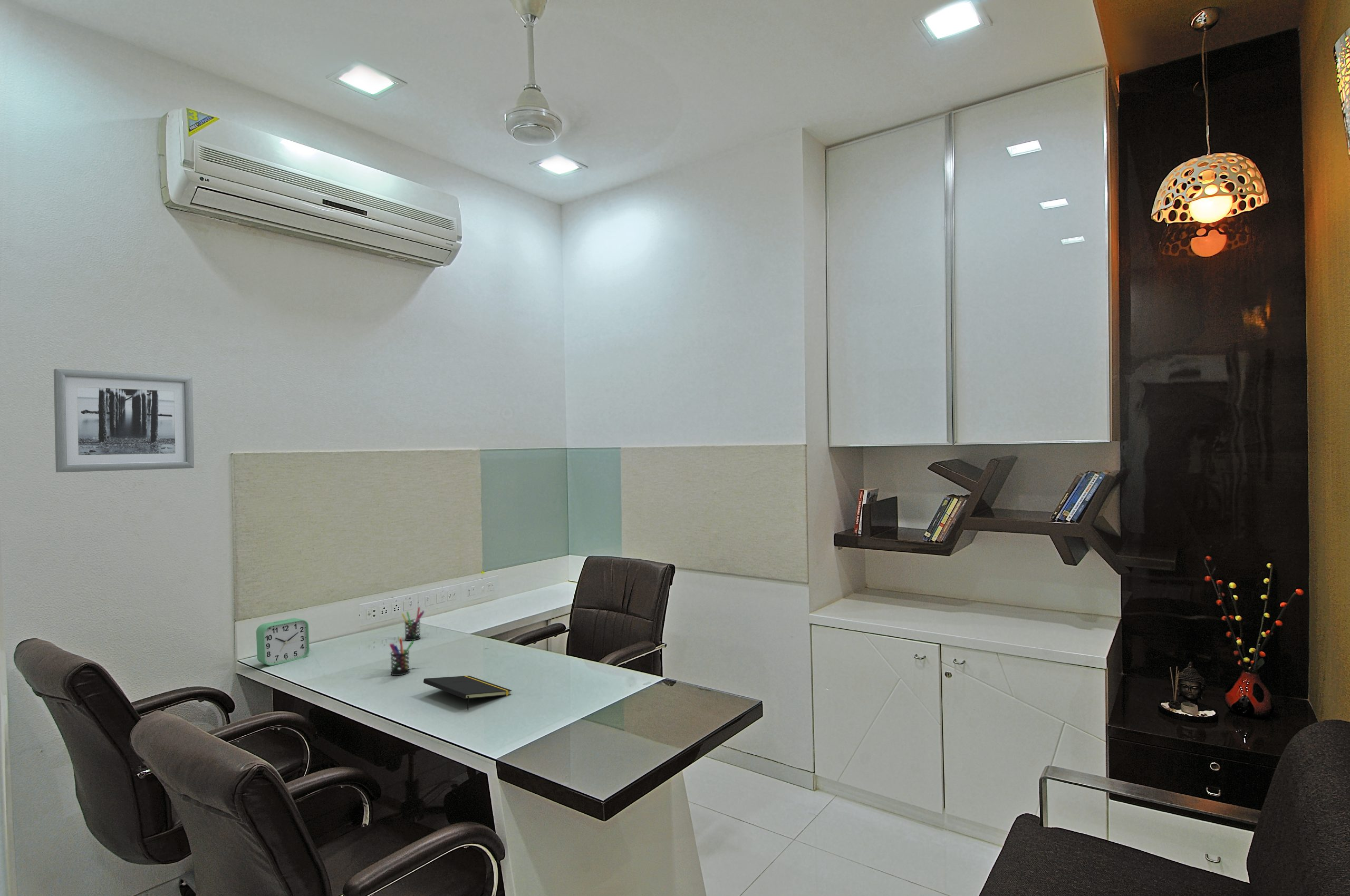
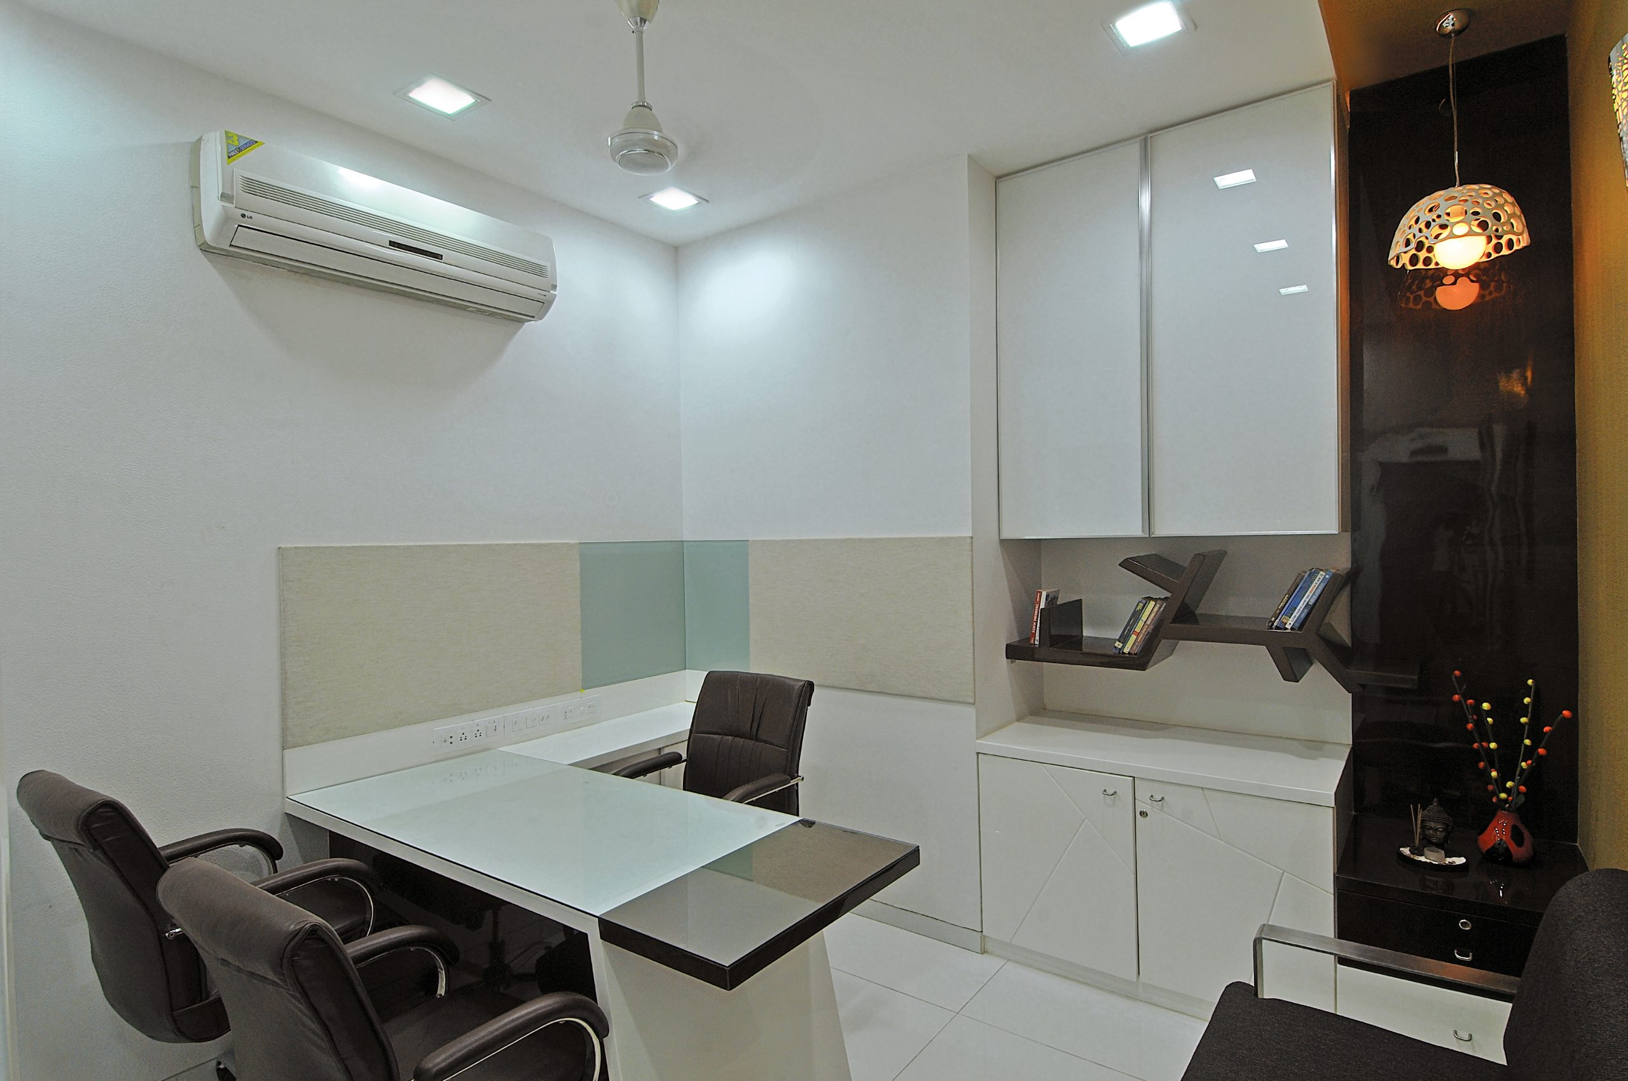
- pen holder (402, 655)
- alarm clock (283, 641)
- notepad (467, 686)
- pen holder (412, 623)
- wall art (128, 422)
